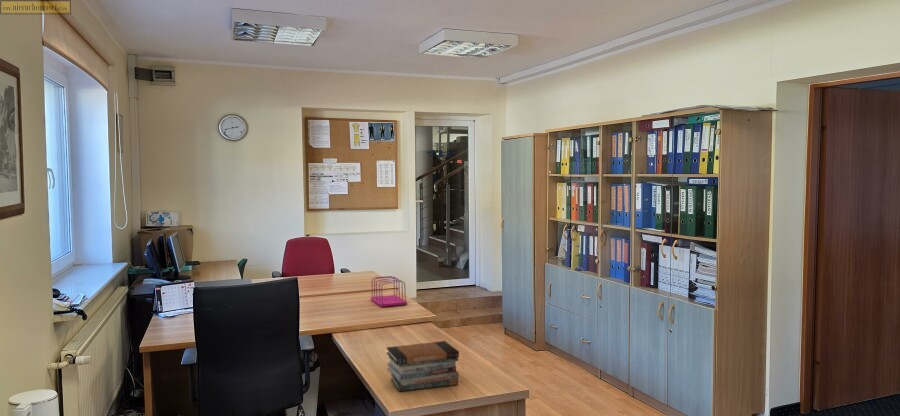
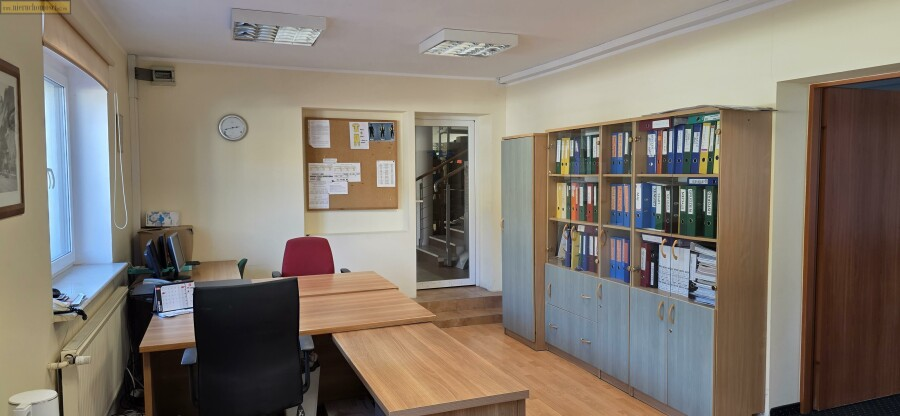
- book stack (422, 365)
- file sorter (390, 295)
